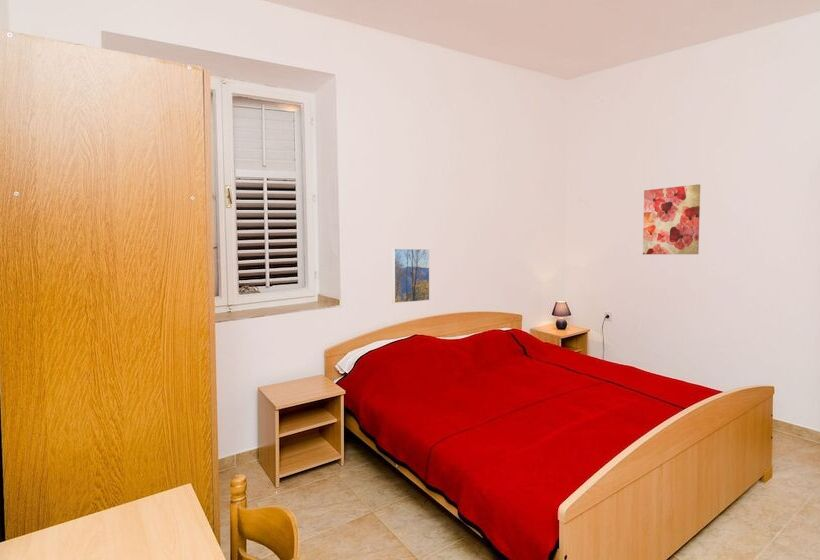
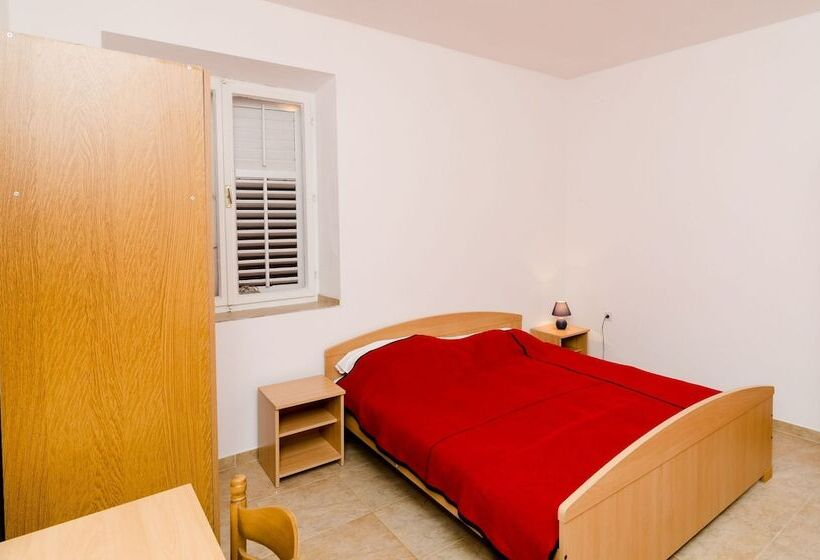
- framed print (411, 275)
- wall art (670, 221)
